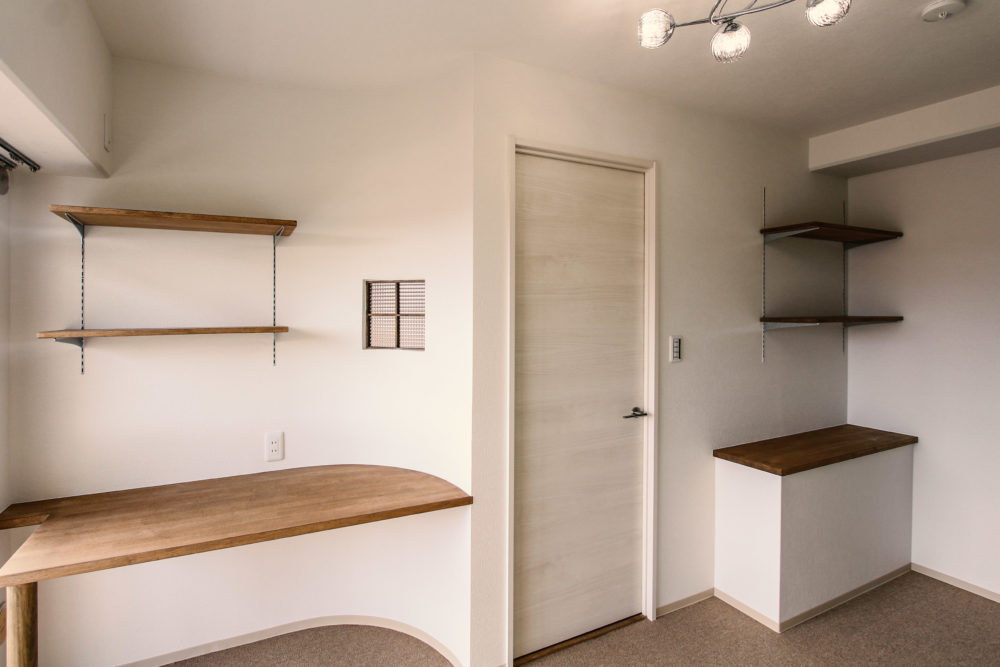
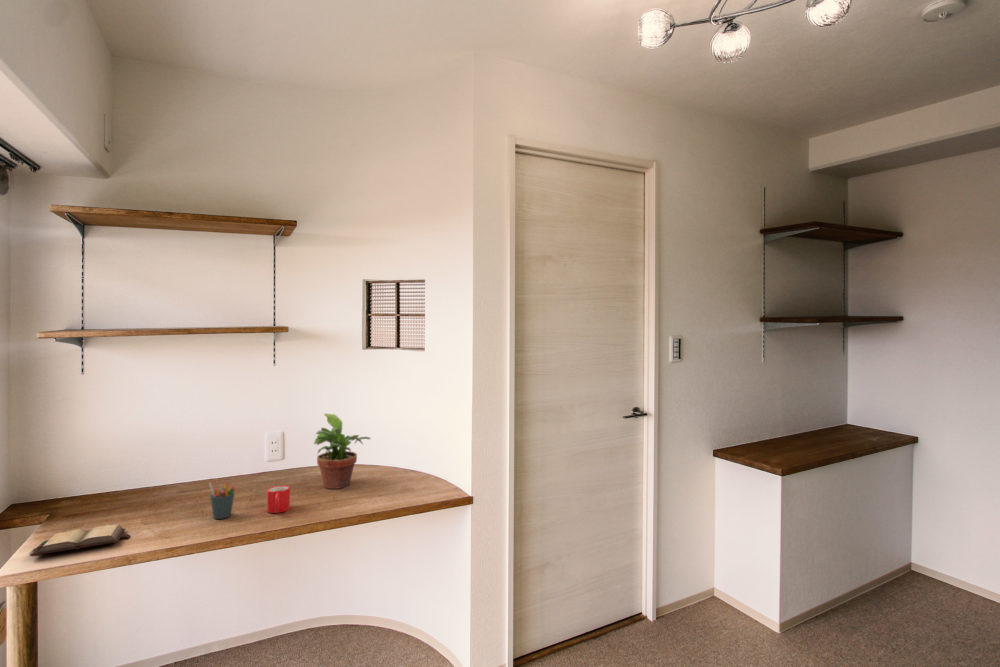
+ hardback book (82, 538)
+ mug (278, 500)
+ potted plant (341, 451)
+ pen holder (222, 499)
